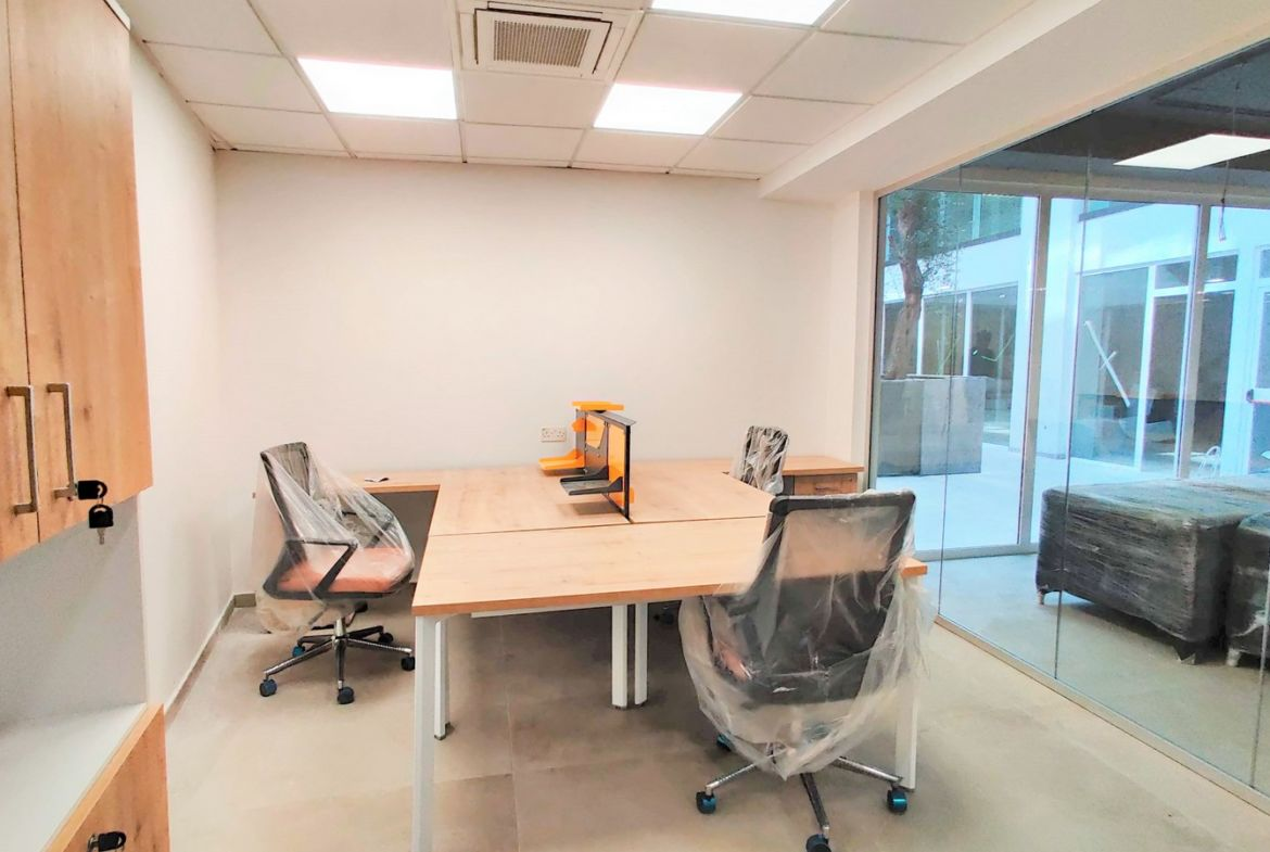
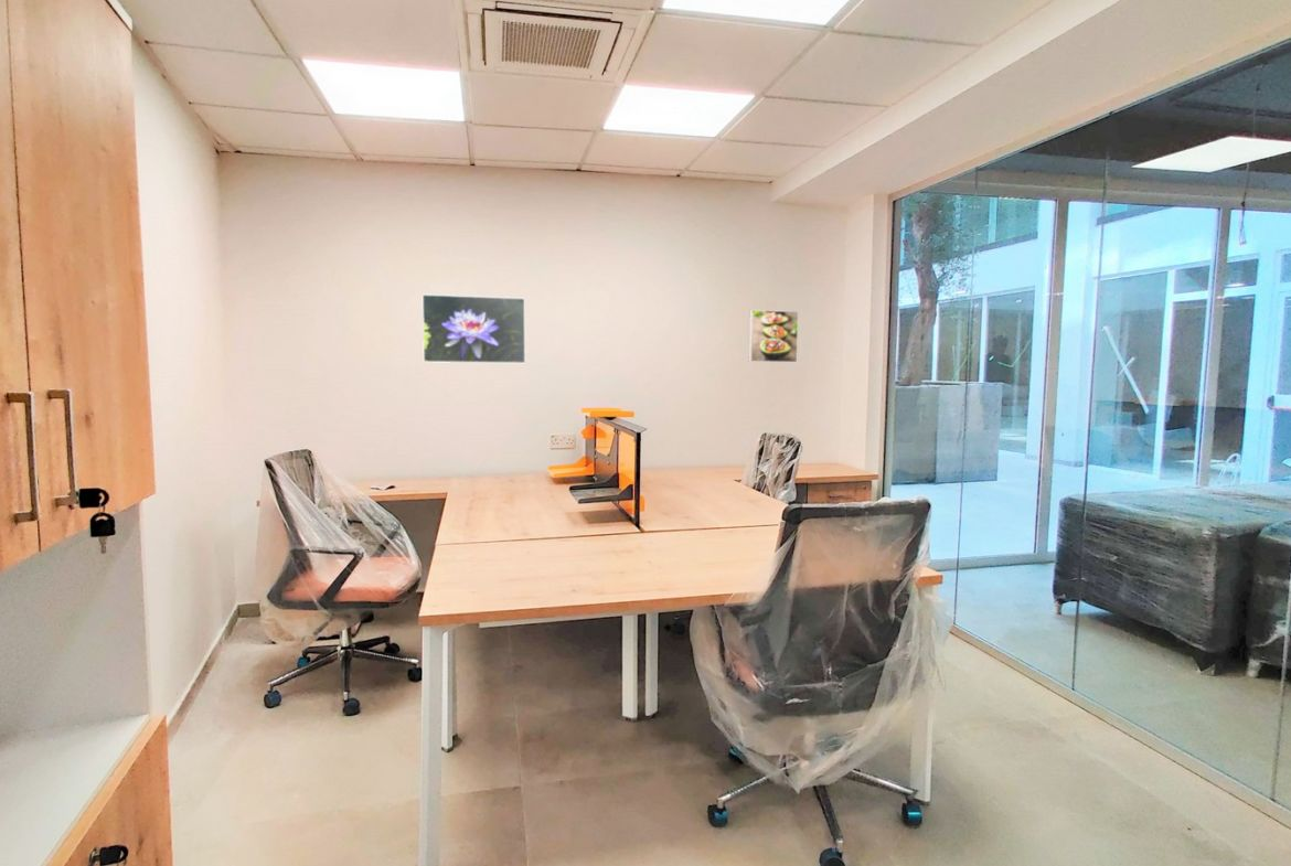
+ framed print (474, 329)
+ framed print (773, 336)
